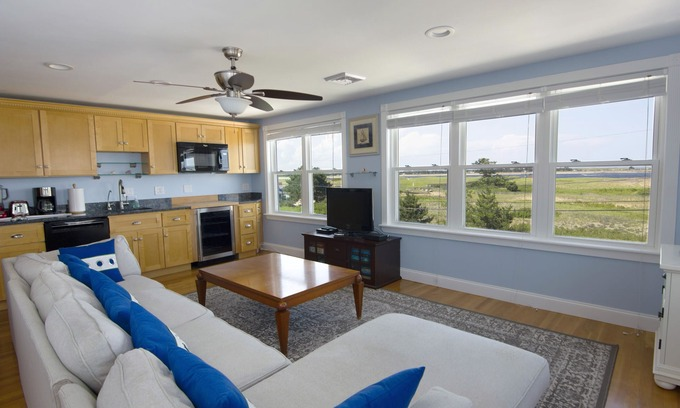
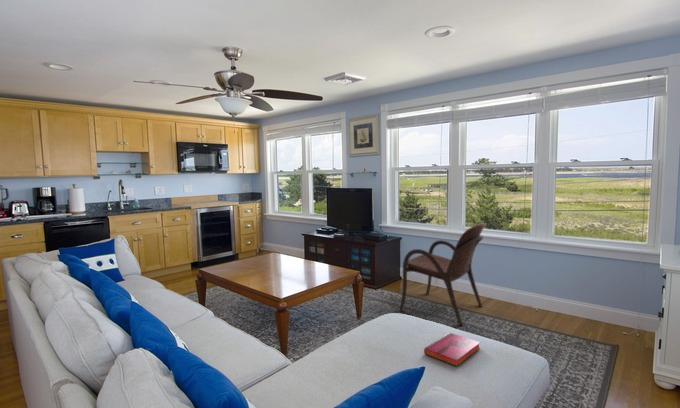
+ armchair (443, 265)
+ hardback book (452, 347)
